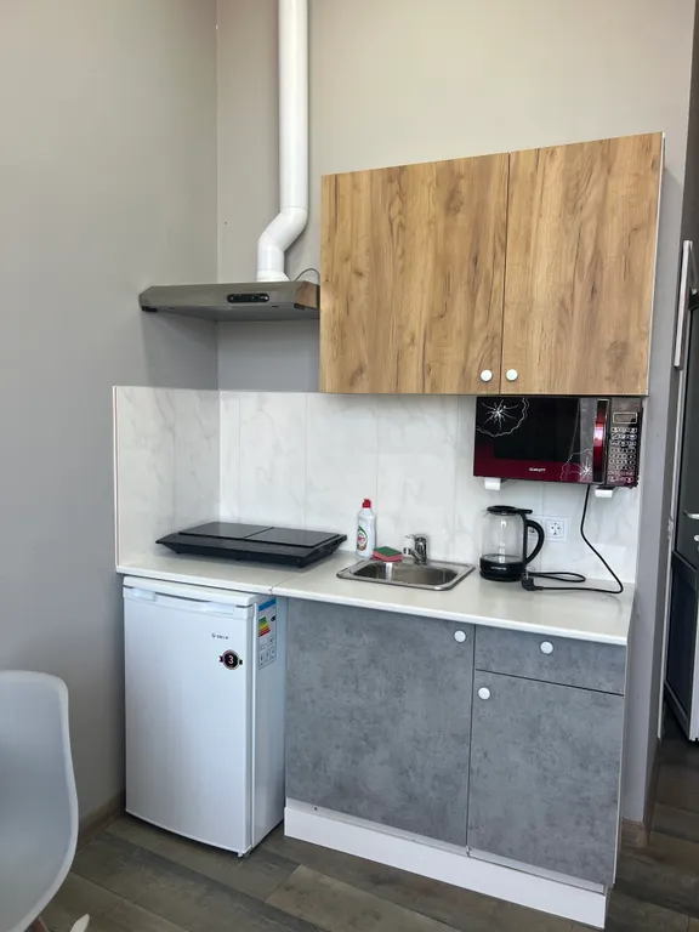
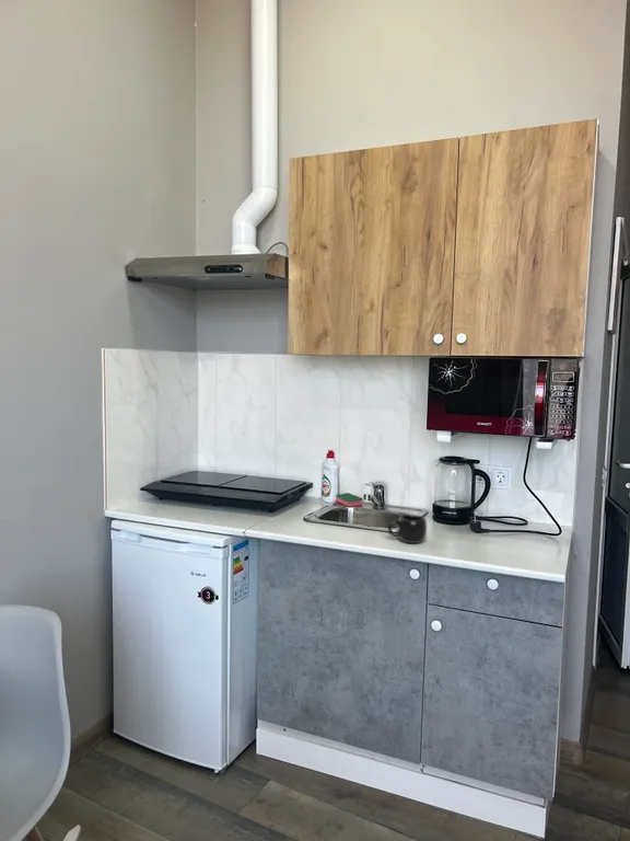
+ mug (408, 528)
